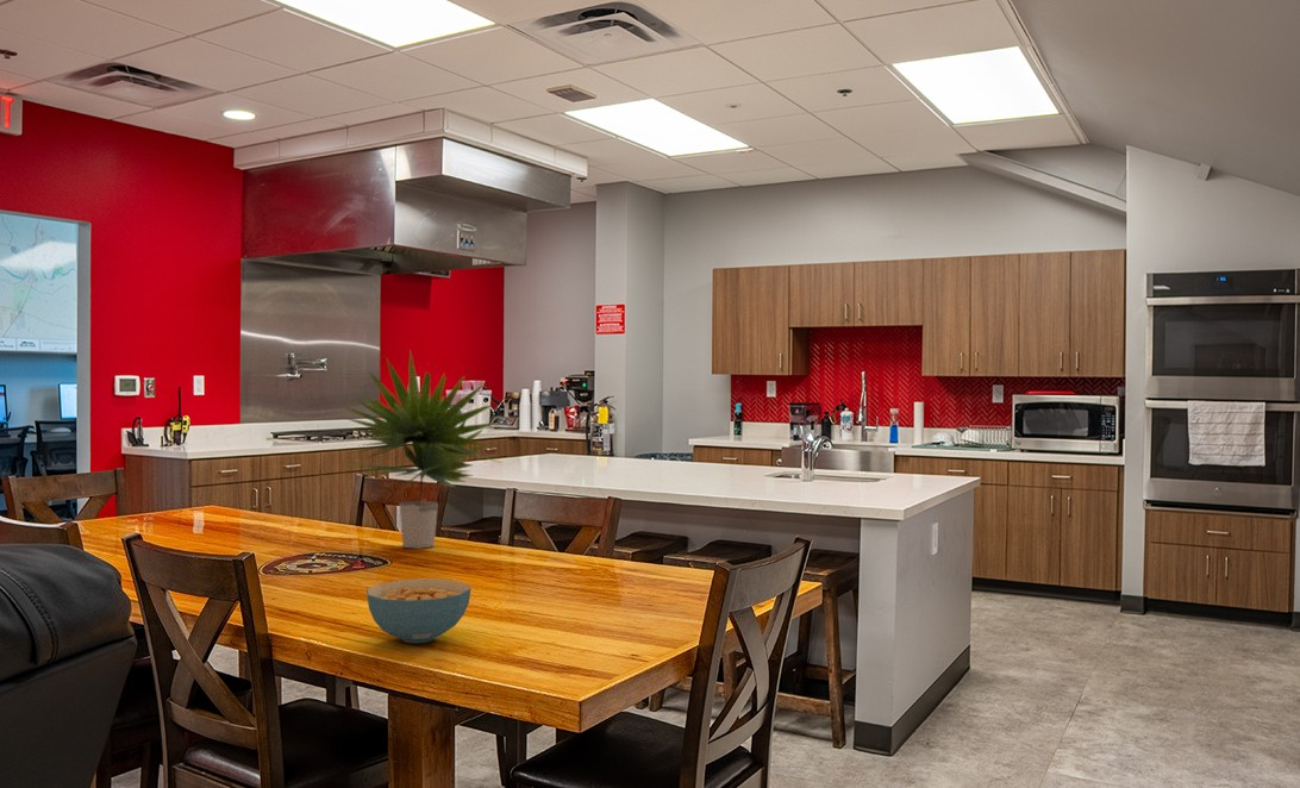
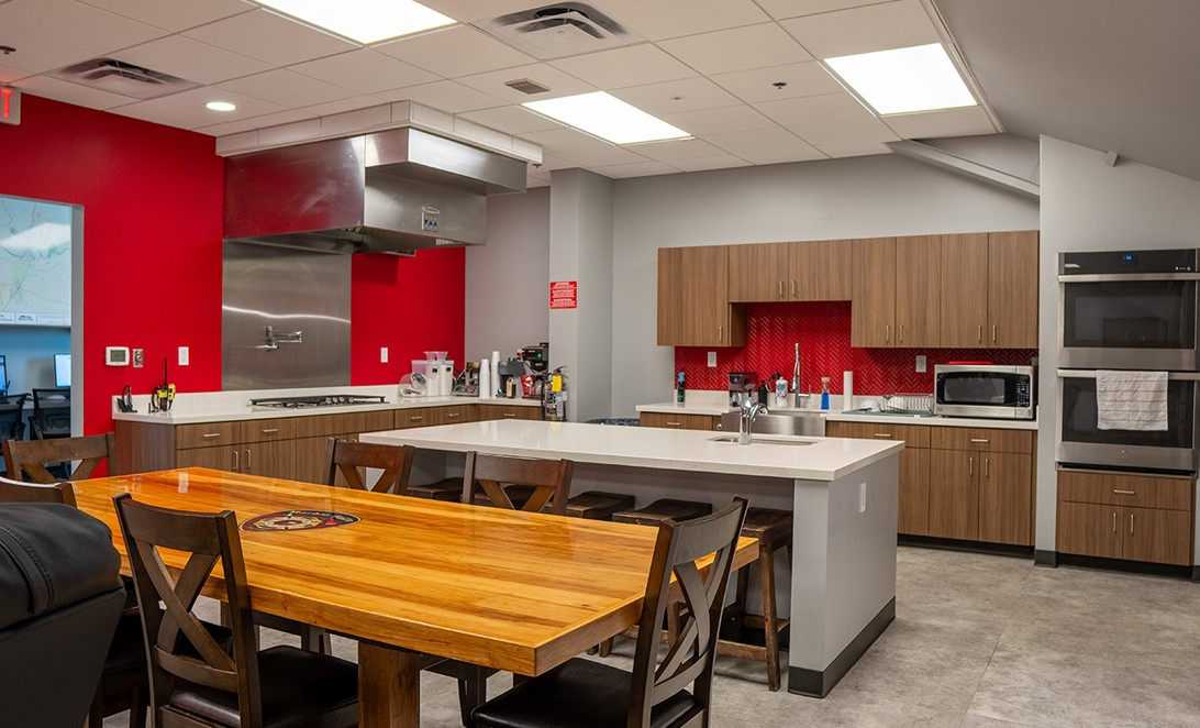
- plant (415, 446)
- cereal bowl (418, 613)
